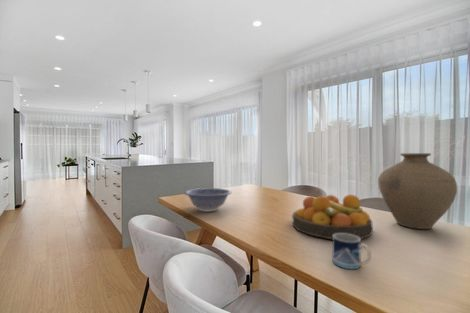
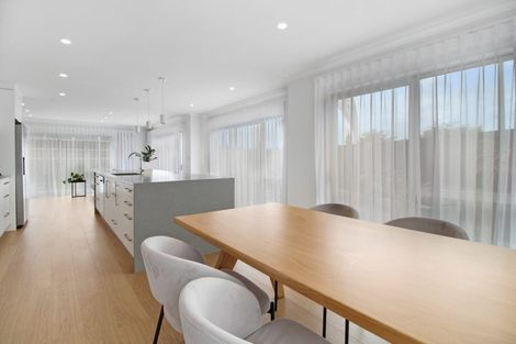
- vase (414, 189)
- mug (351, 252)
- decorative bowl (208, 200)
- fruit bowl (330, 210)
